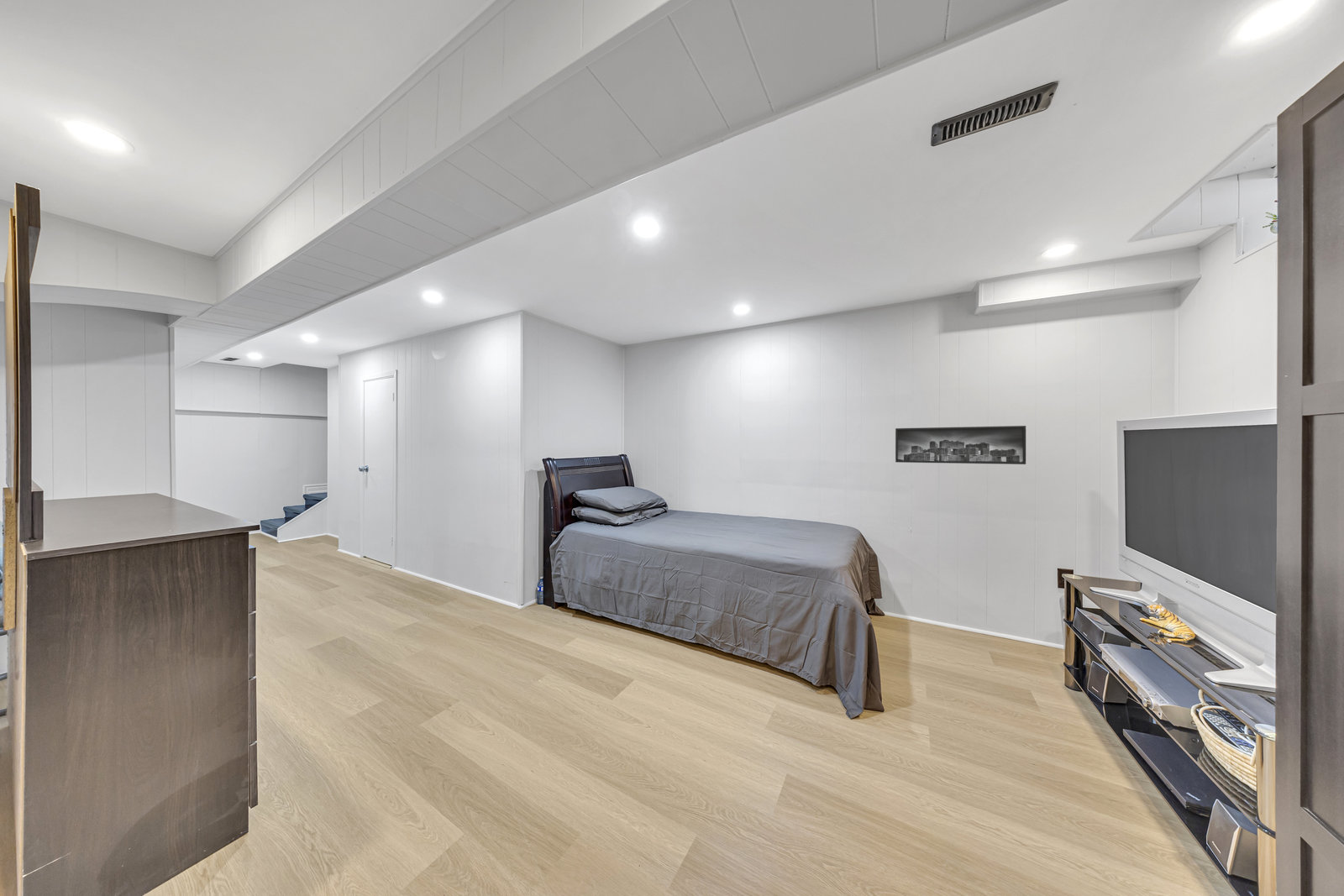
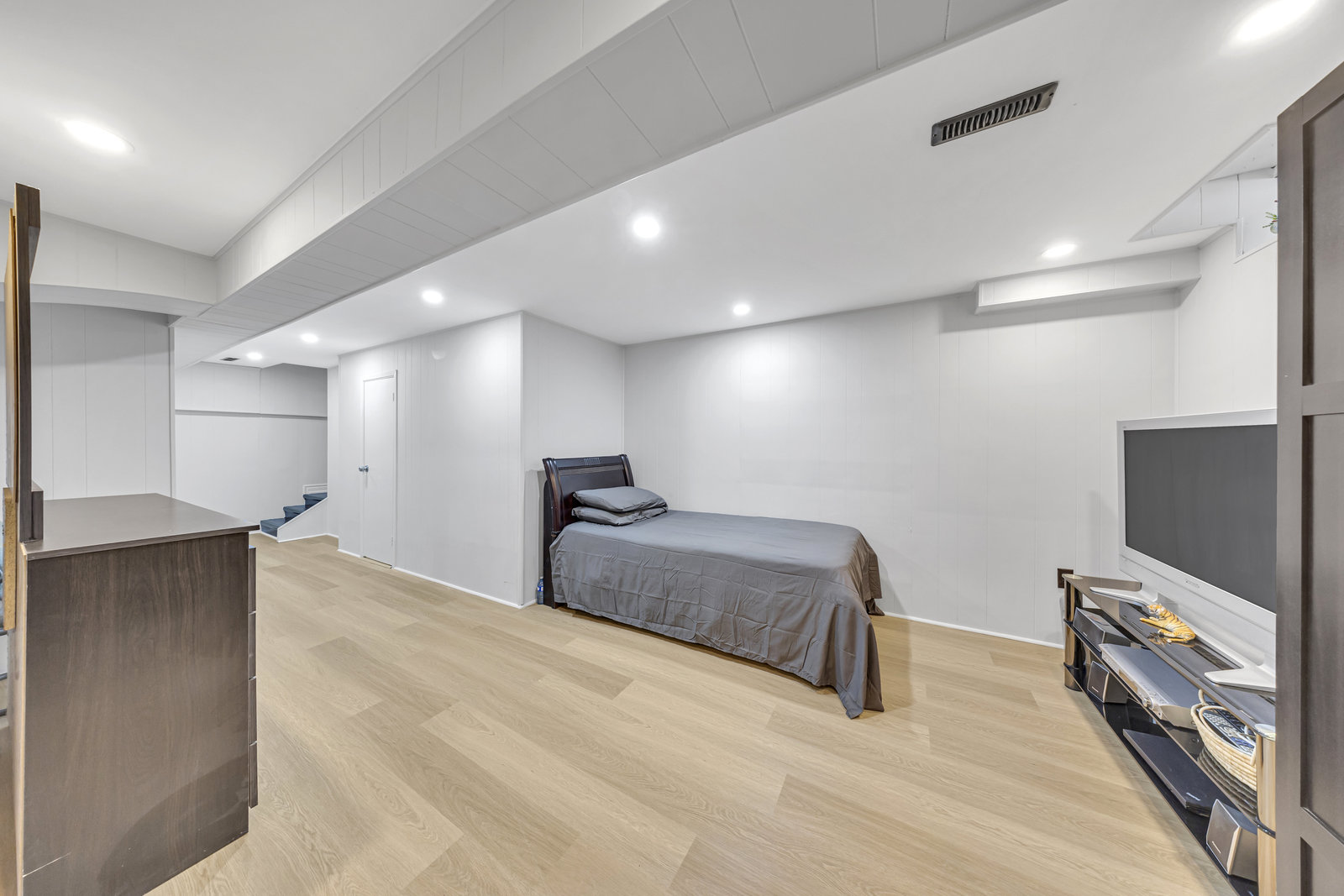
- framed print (956, 445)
